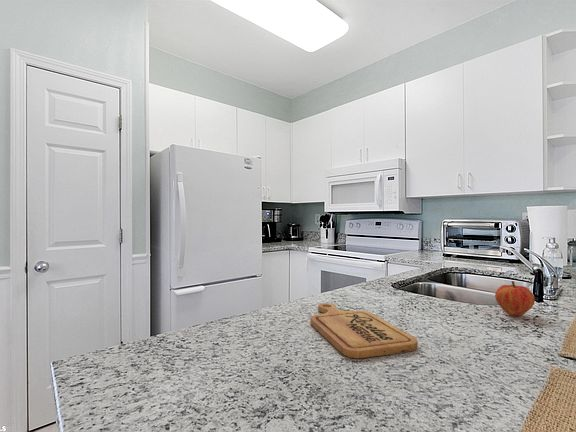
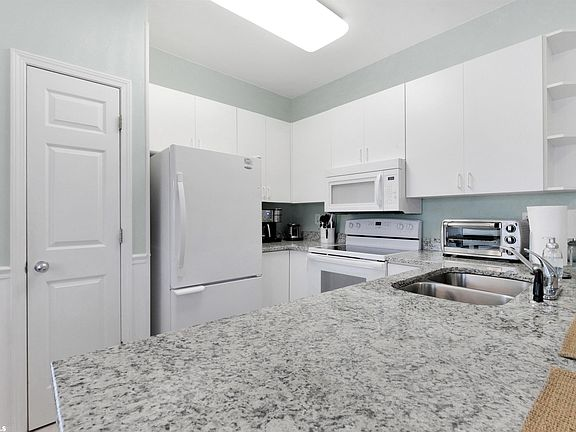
- cutting board (349, 323)
- fruit (514, 298)
